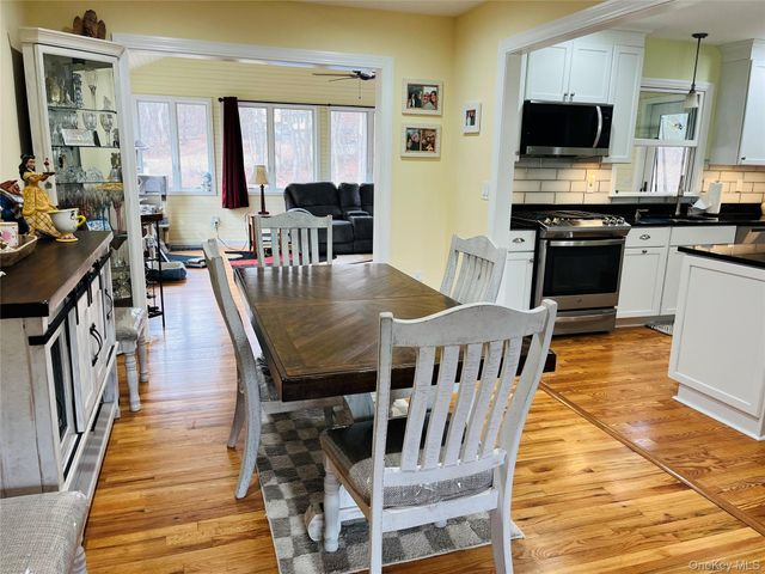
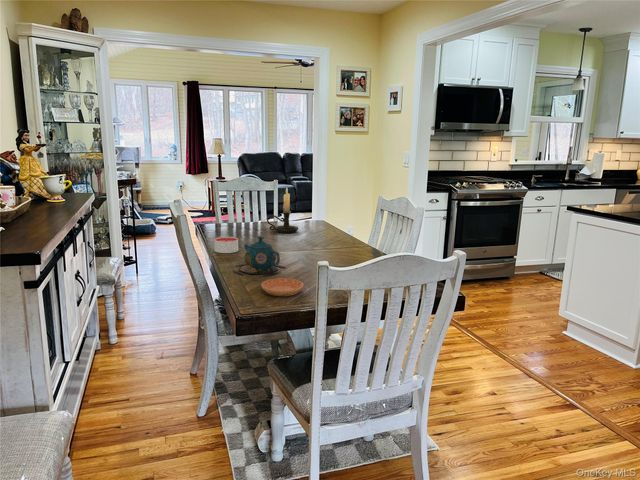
+ candle (226, 244)
+ teapot (259, 253)
+ candle holder (283, 208)
+ saucer (282, 287)
